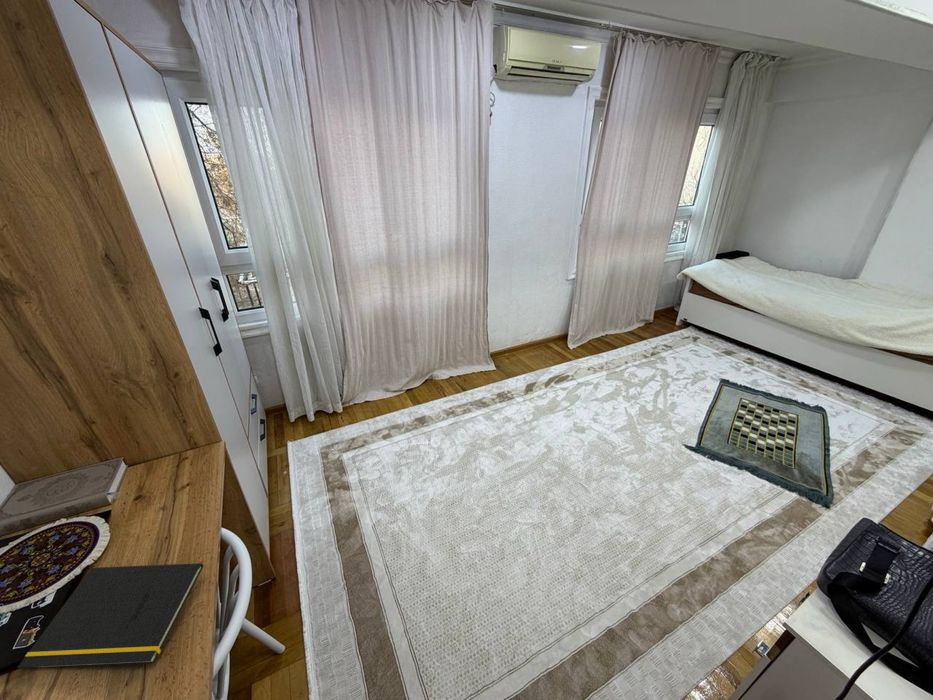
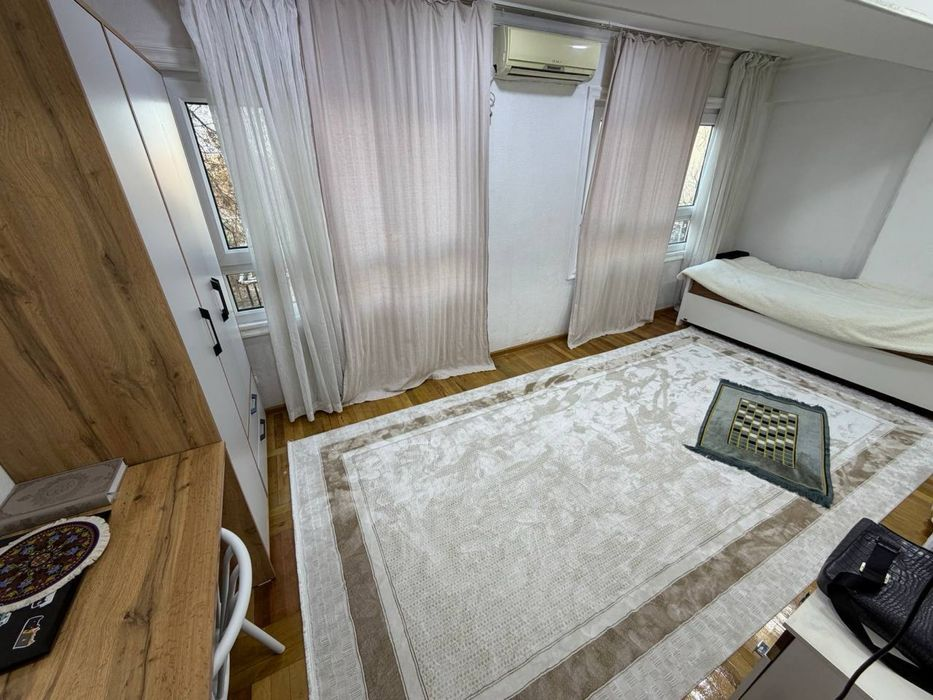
- notepad (120, 611)
